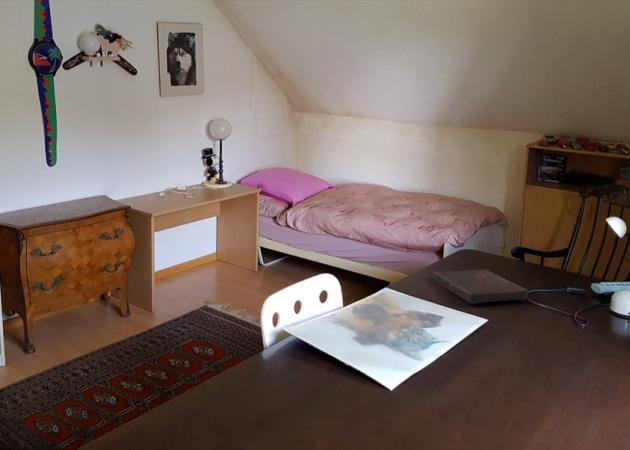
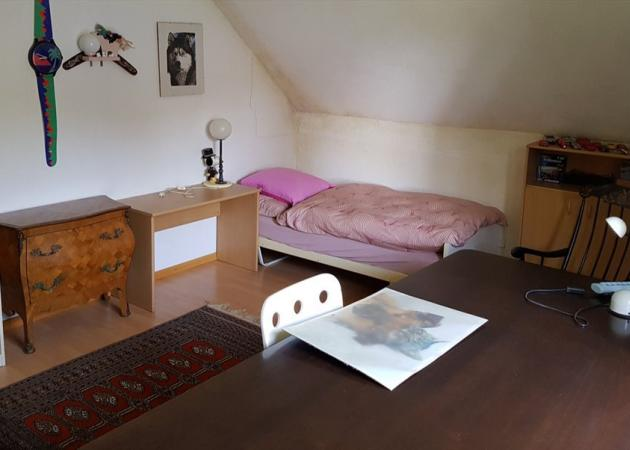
- book (479, 285)
